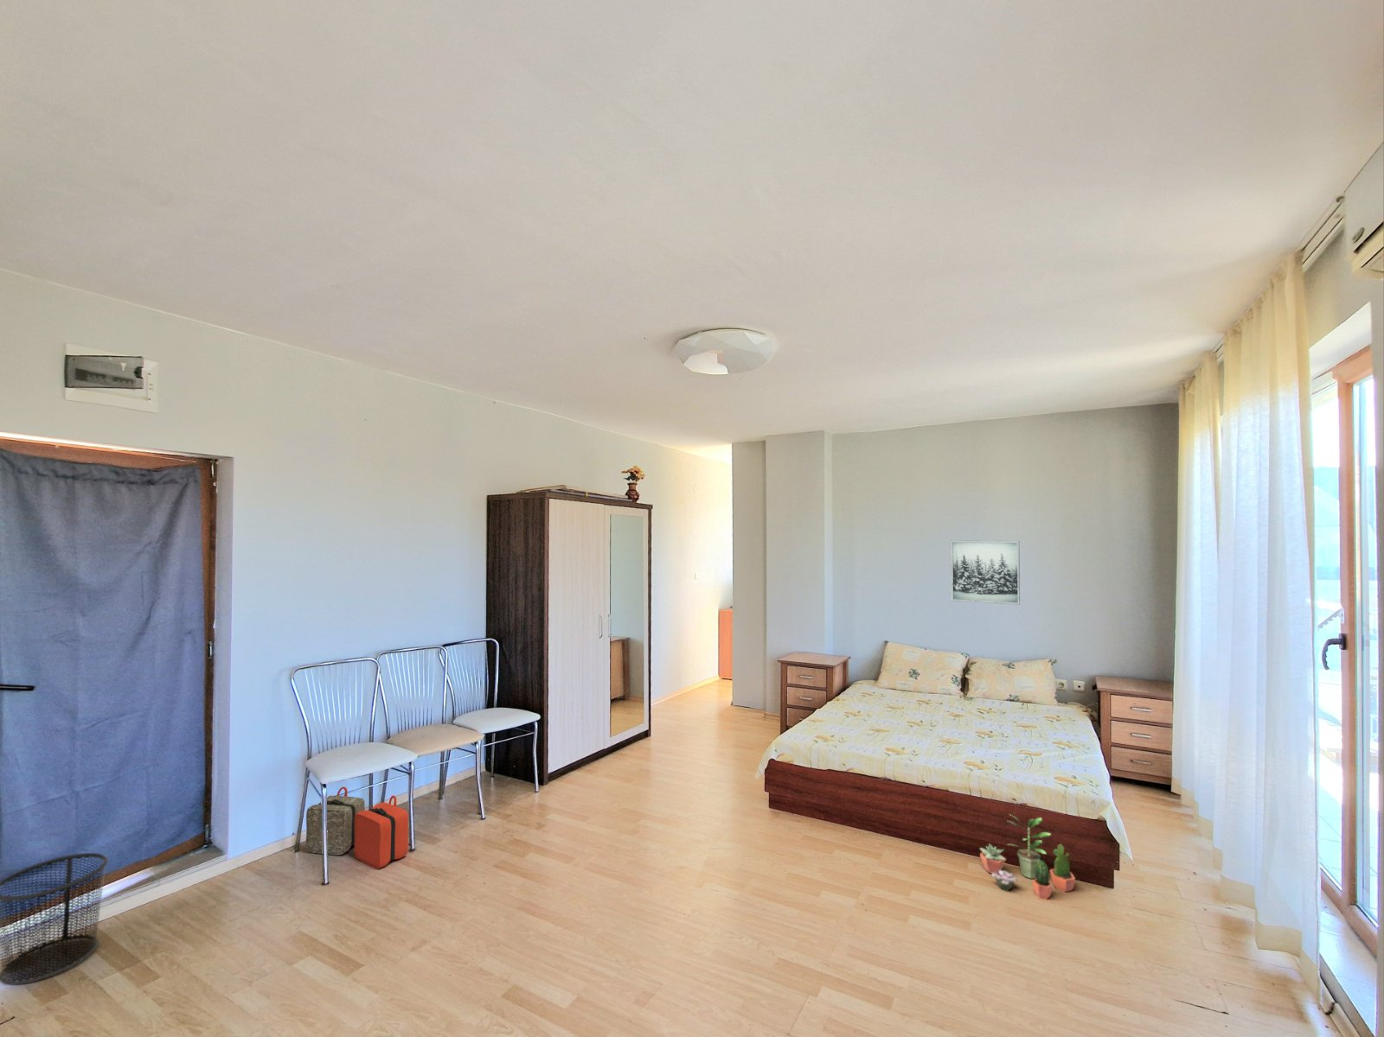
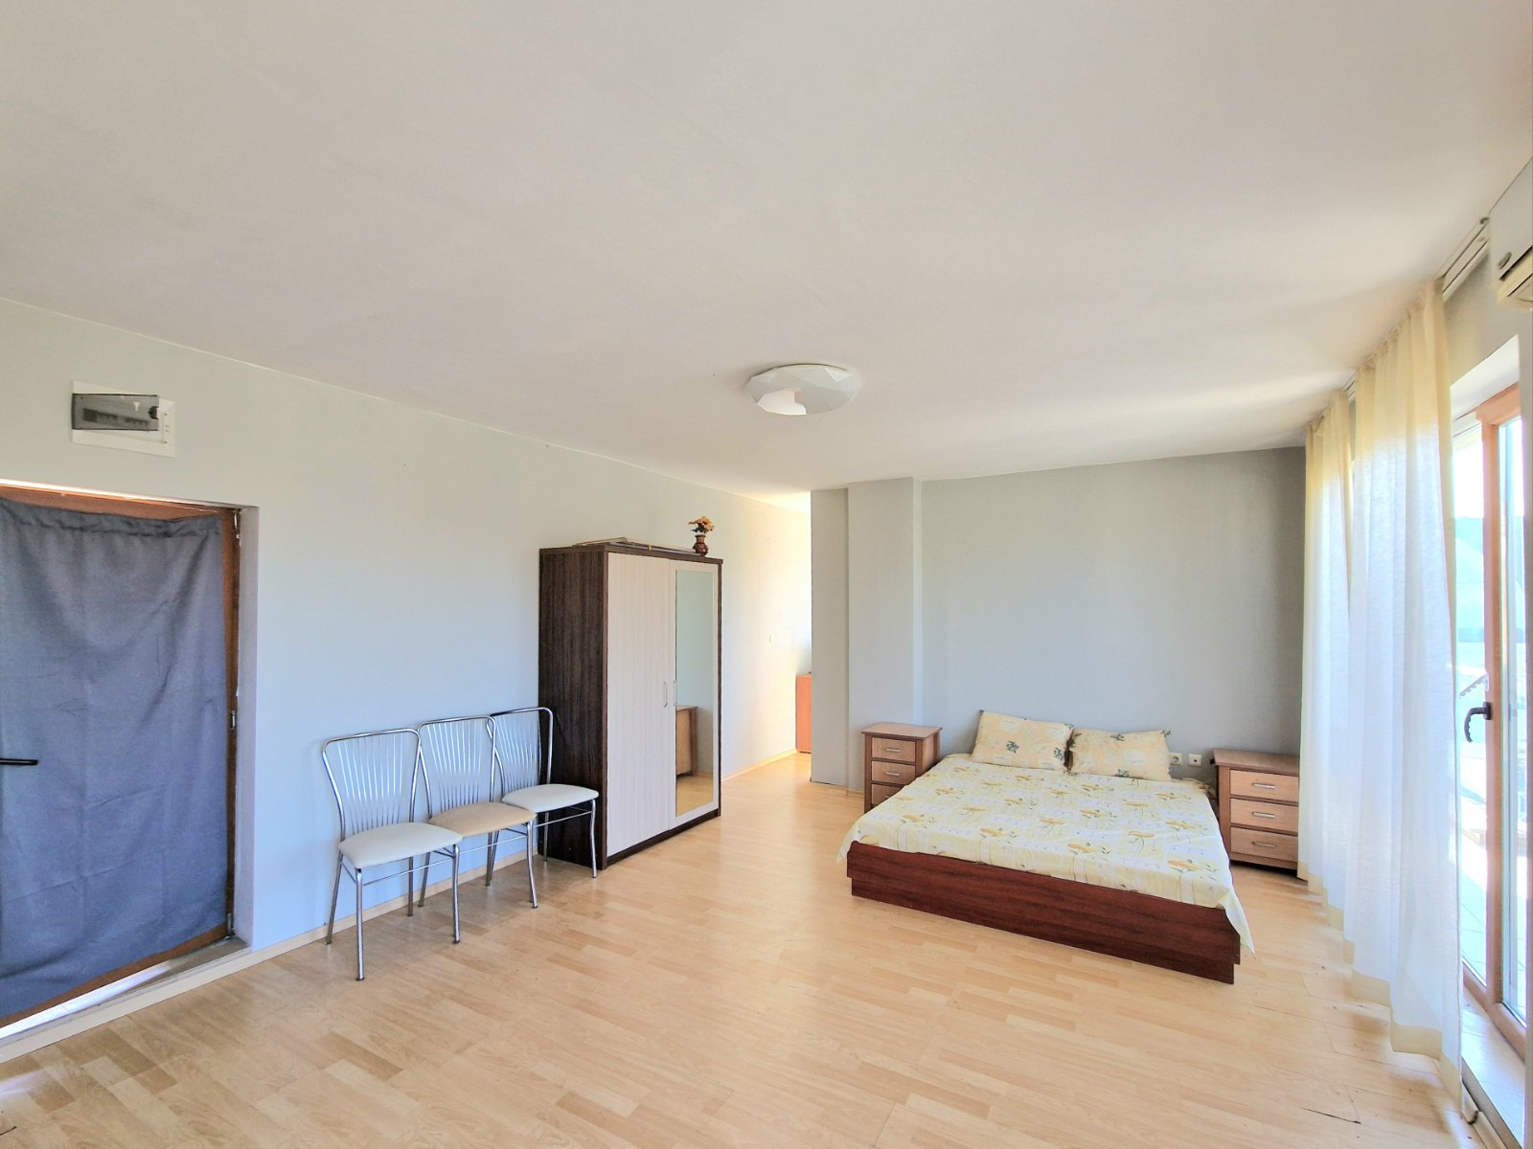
- potted plant (1025, 850)
- wall art (984, 571)
- first aid kit (354, 826)
- waste bin (51, 916)
